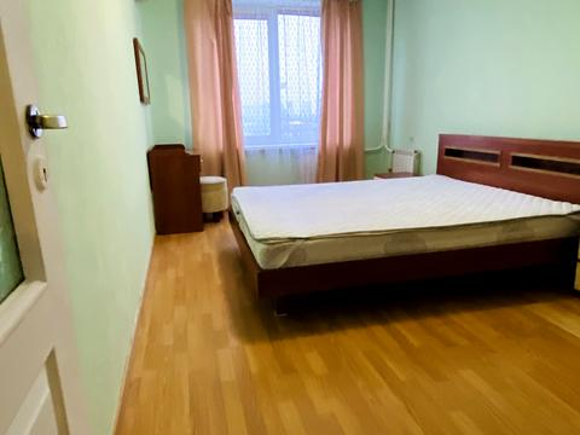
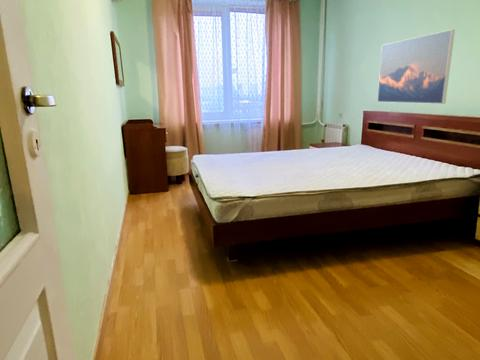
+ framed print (410, 71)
